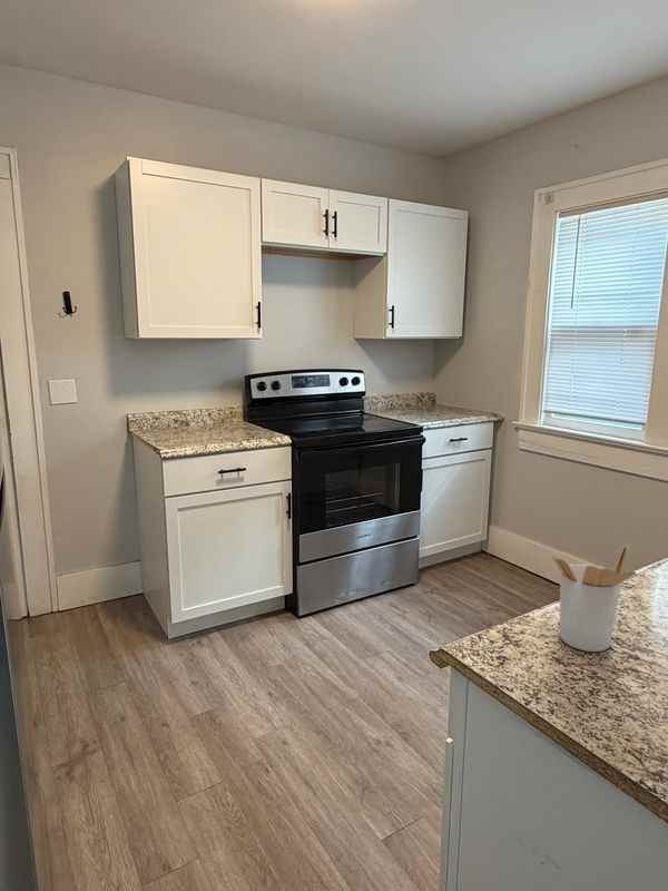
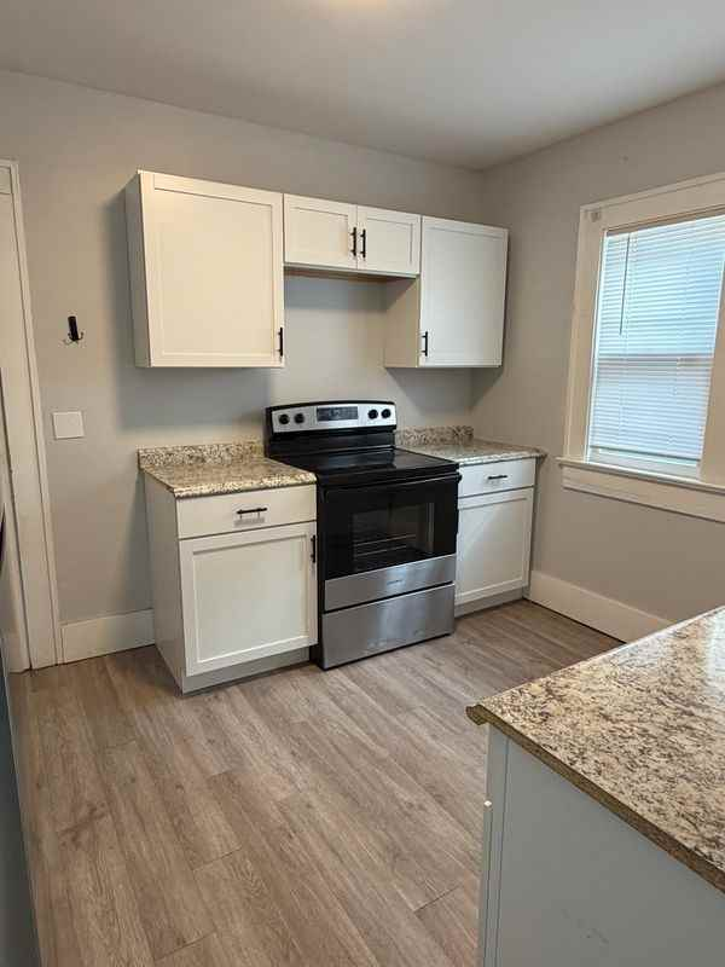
- utensil holder (593, 598)
